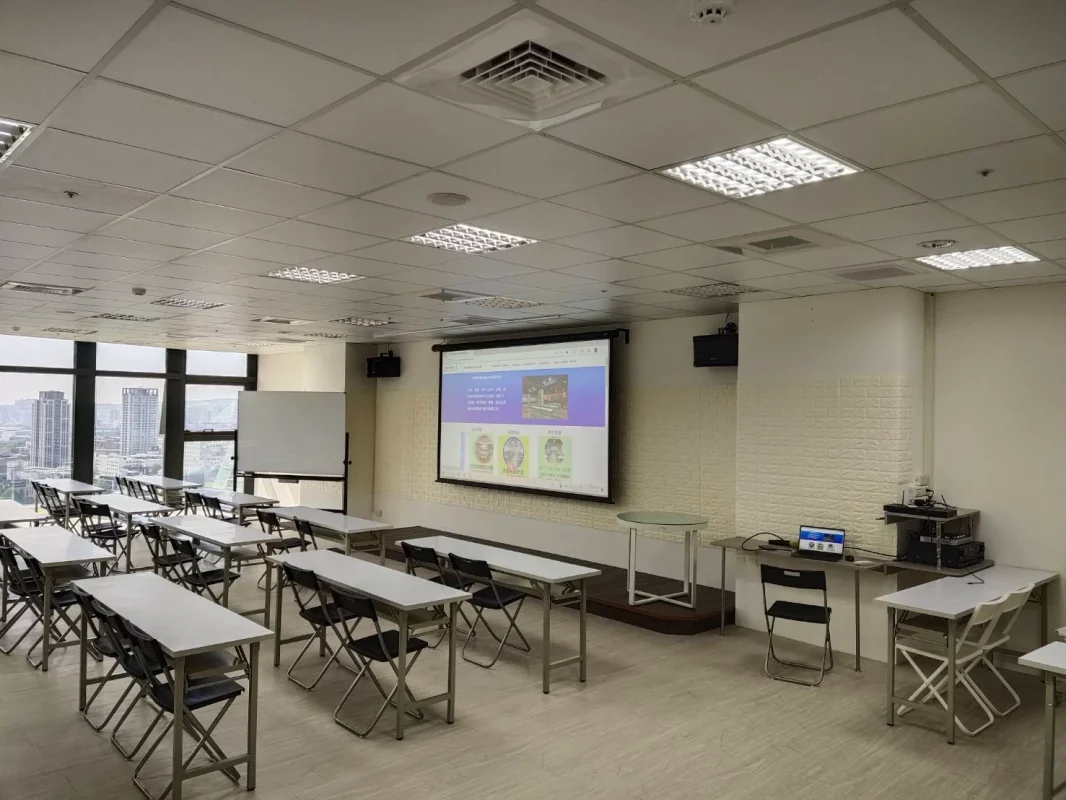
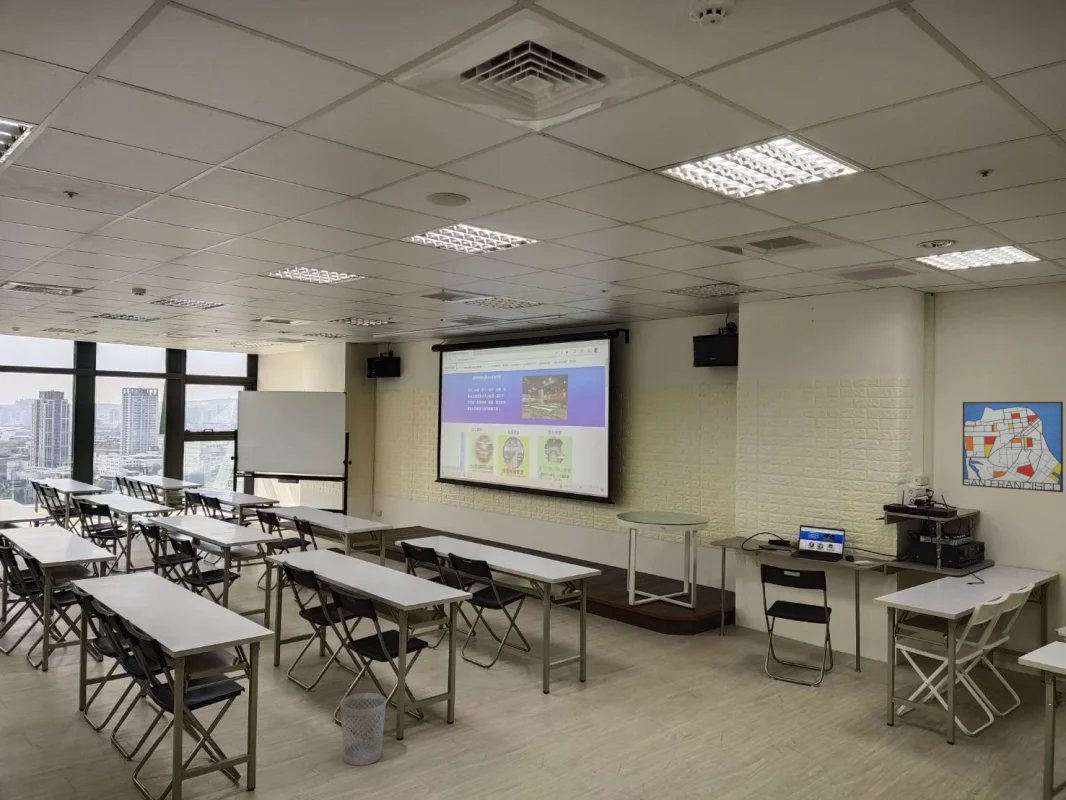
+ wall art (1010, 445)
+ wastebasket (363, 729)
